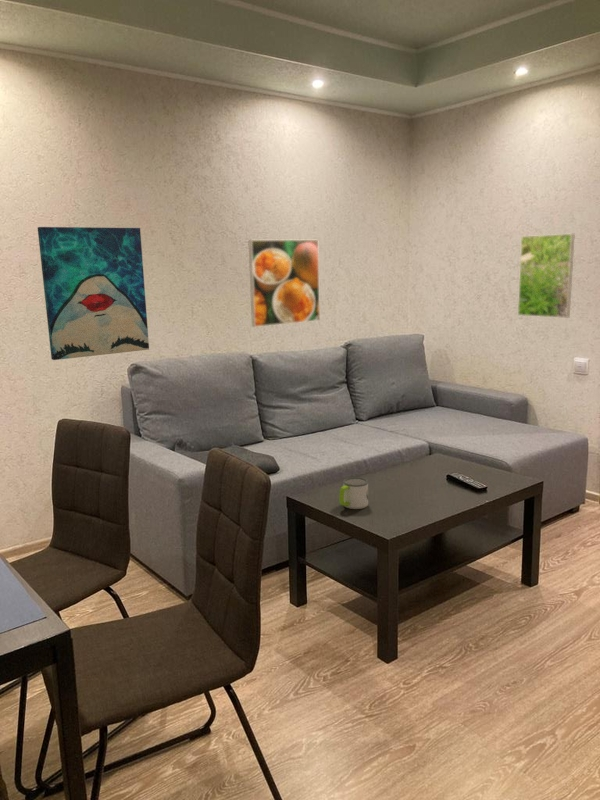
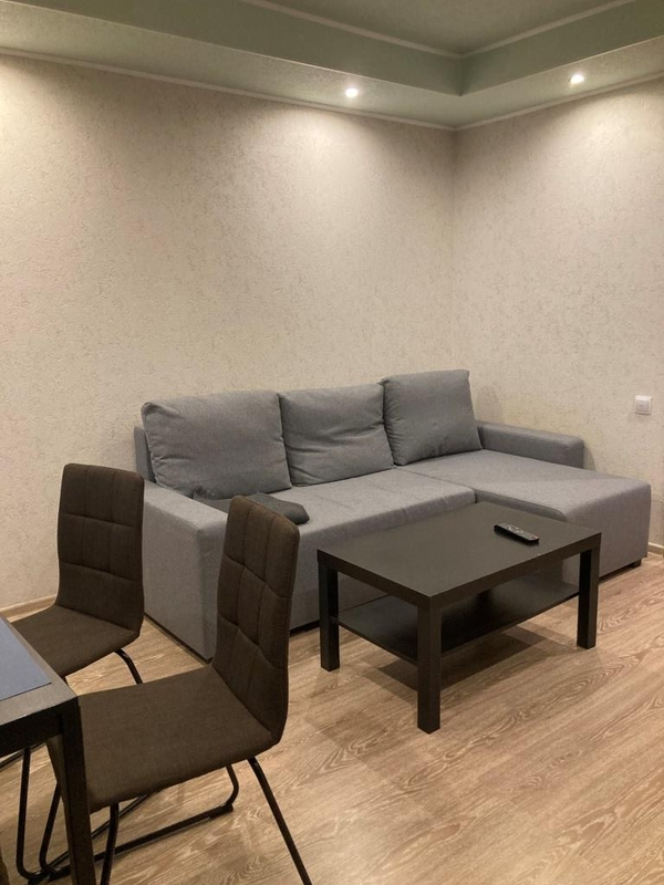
- mug (352, 494)
- wall art (96, 292)
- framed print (285, 282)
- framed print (545, 276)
